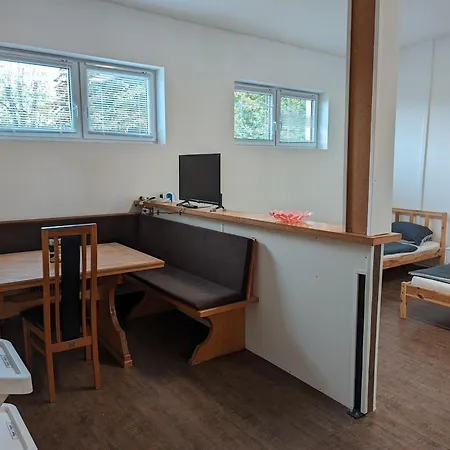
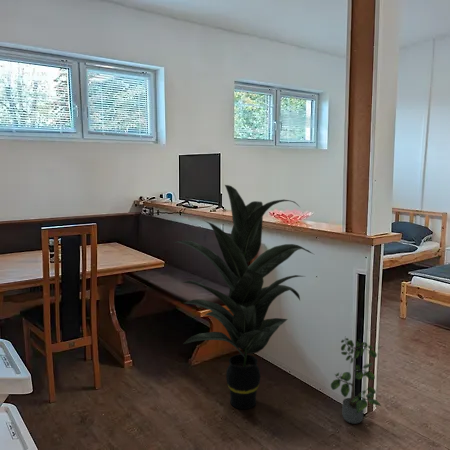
+ indoor plant (242, 294)
+ potted plant (354, 382)
